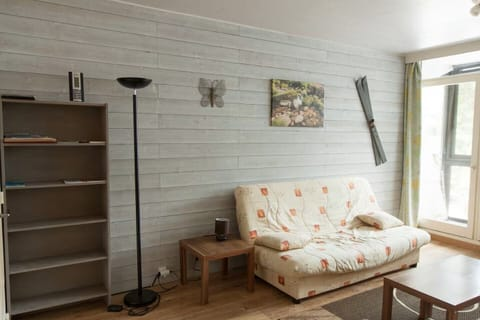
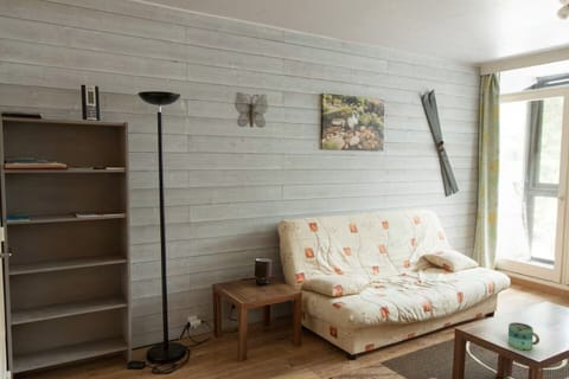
+ mug (523, 336)
